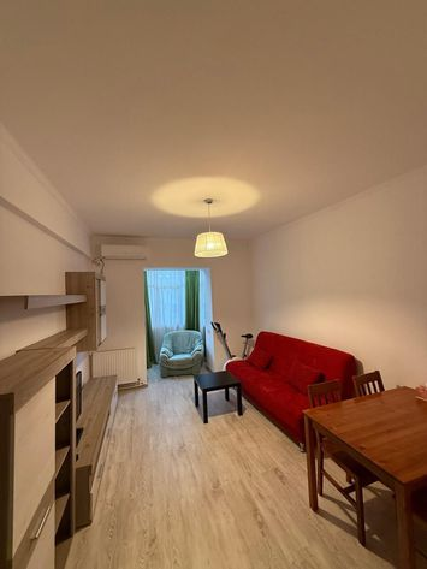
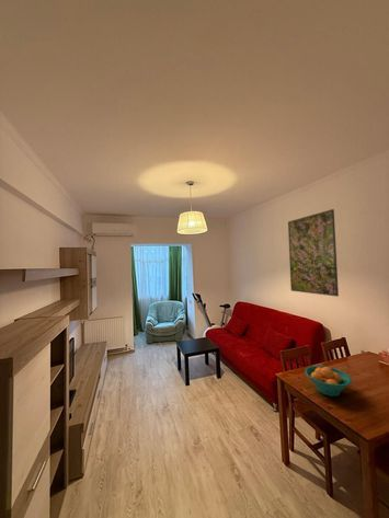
+ fruit bowl (327, 379)
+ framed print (310, 254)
